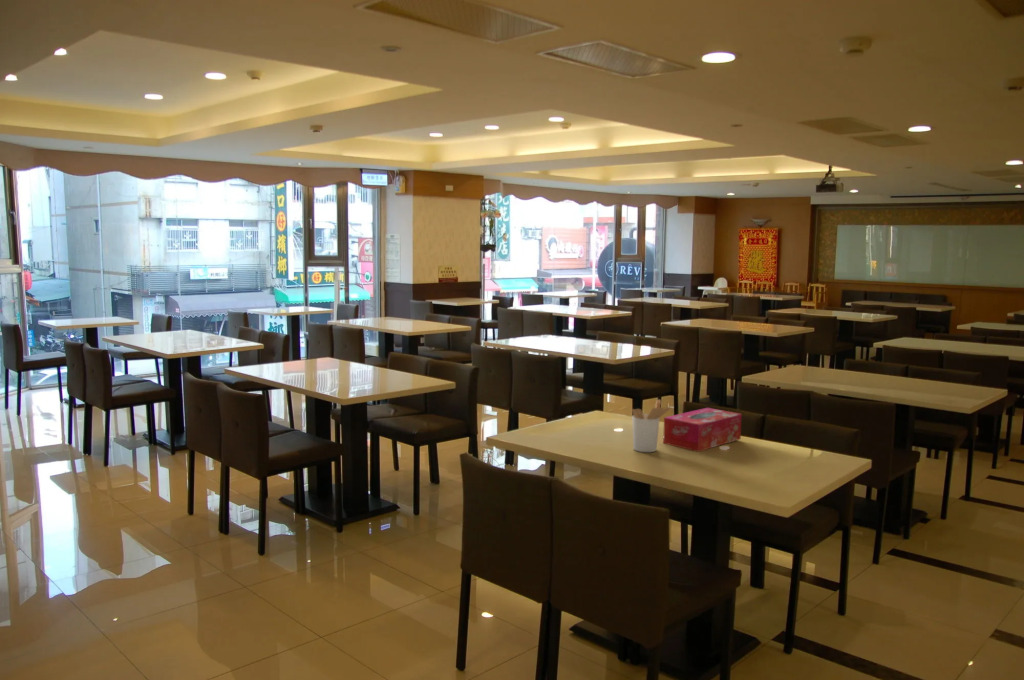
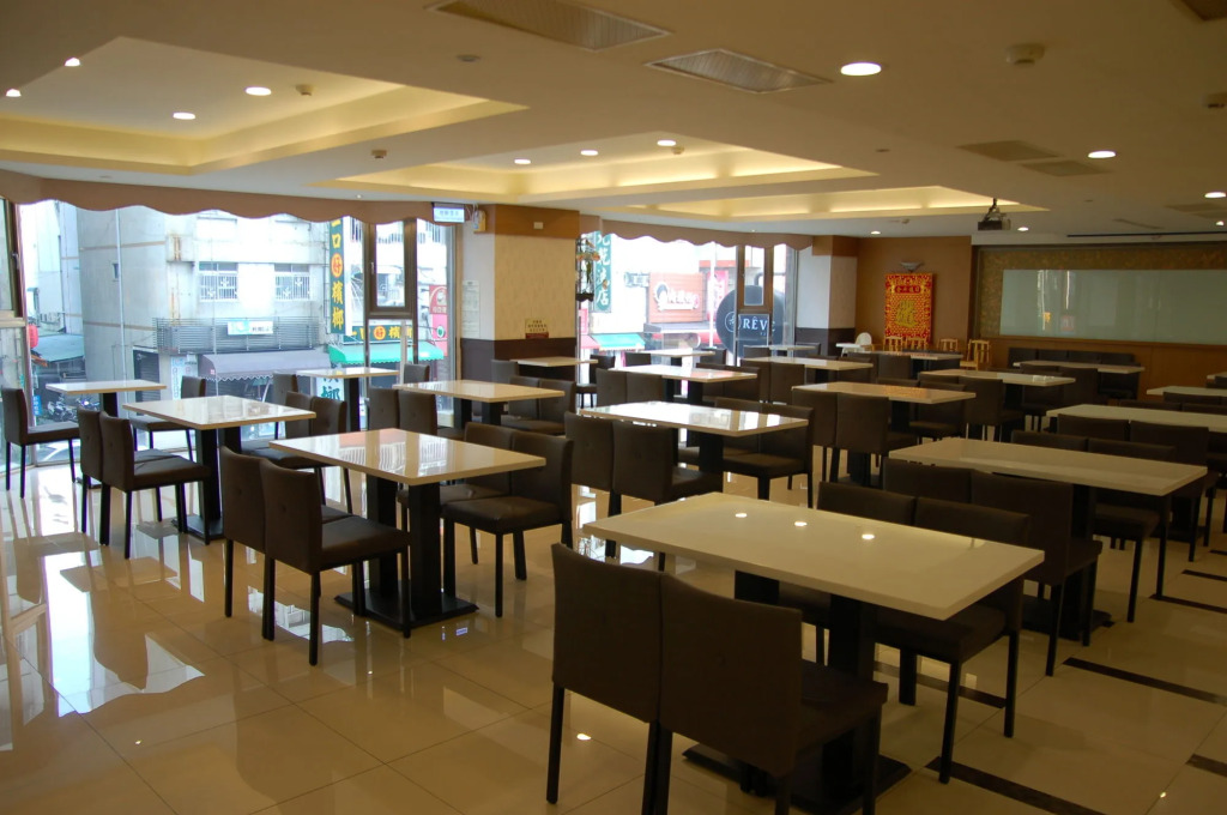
- tissue box (703, 428)
- utensil holder (650, 426)
